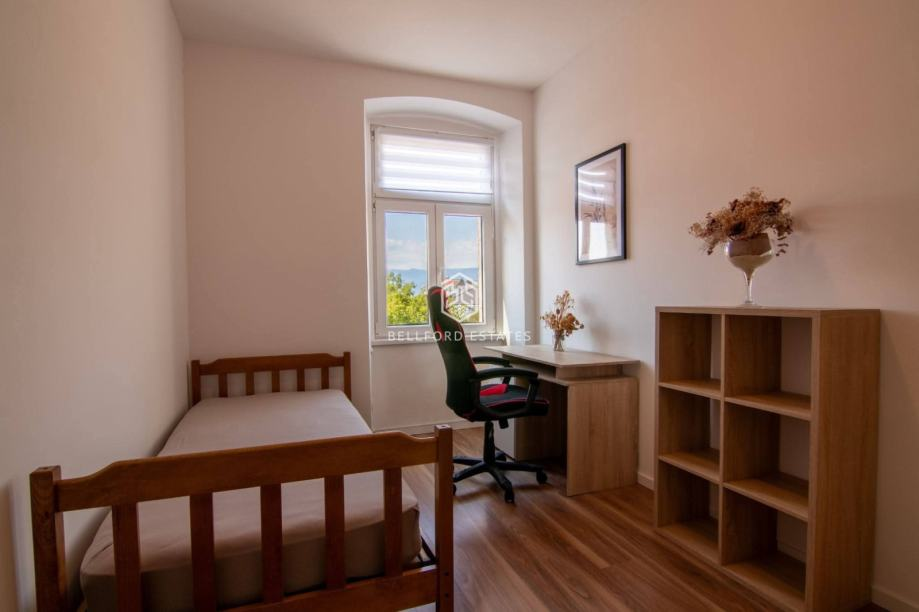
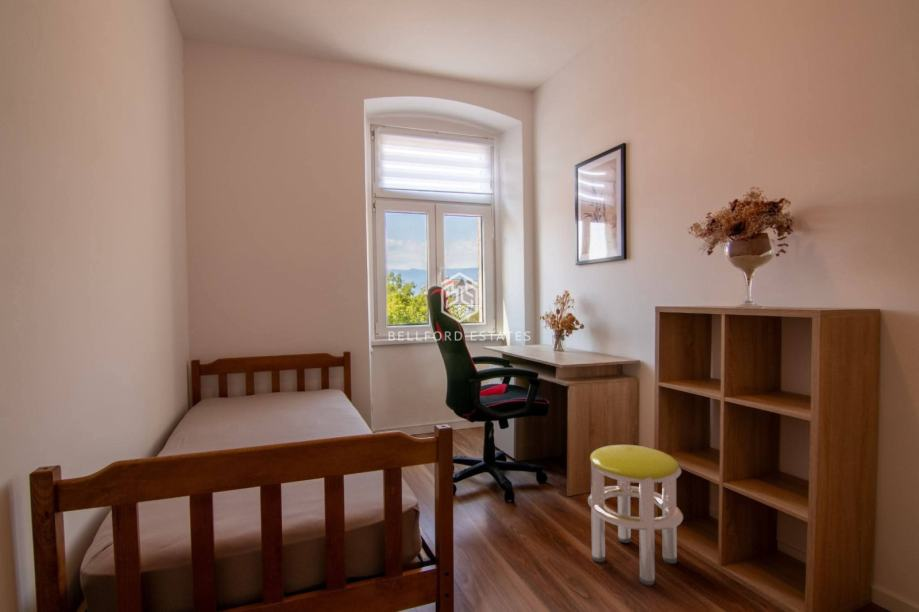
+ stool (629, 506)
